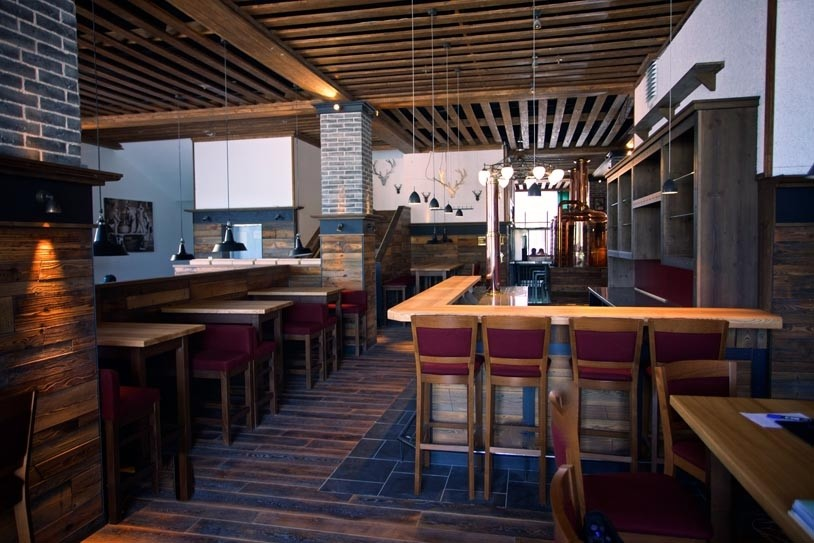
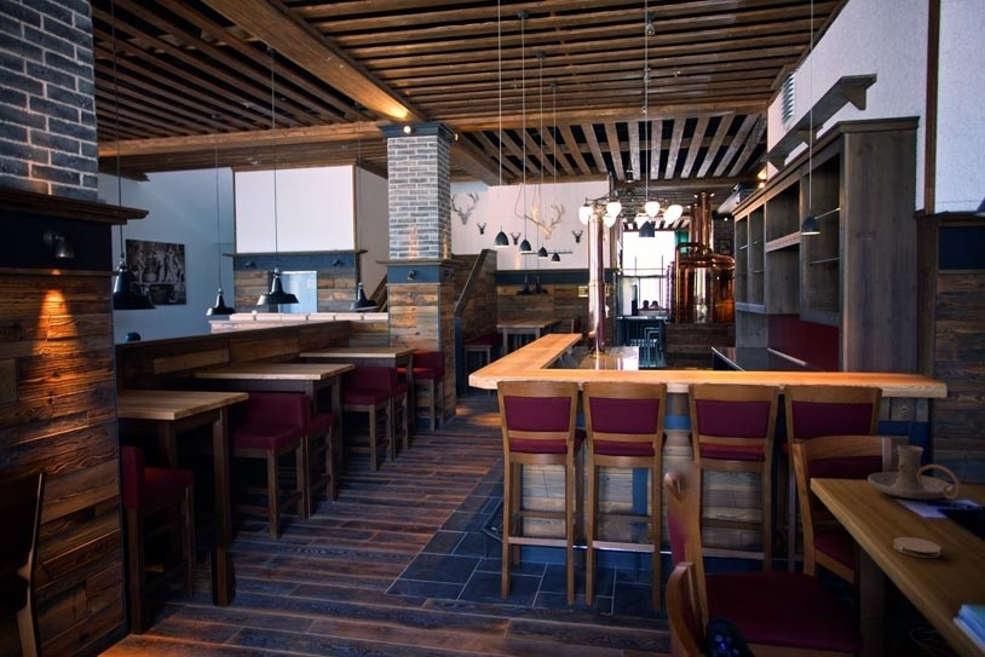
+ coaster (916, 547)
+ candle holder (916, 473)
